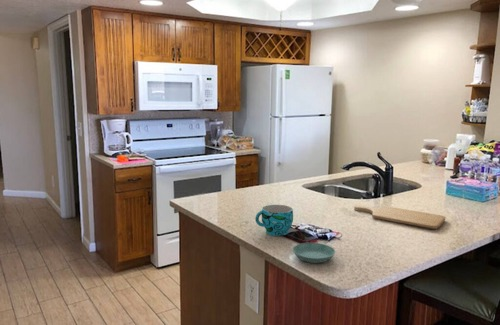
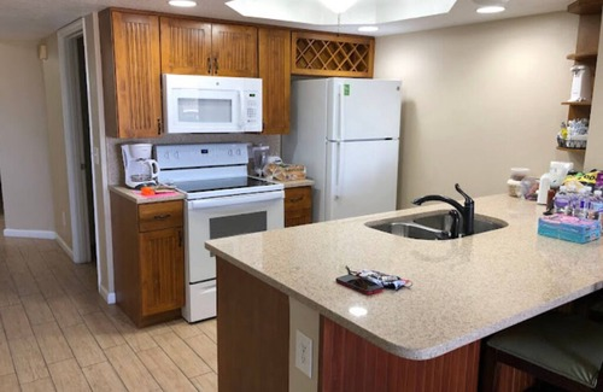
- chopping board (395, 214)
- cup (275, 220)
- saucer (313, 253)
